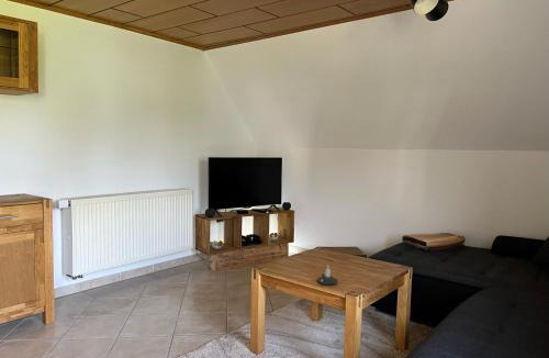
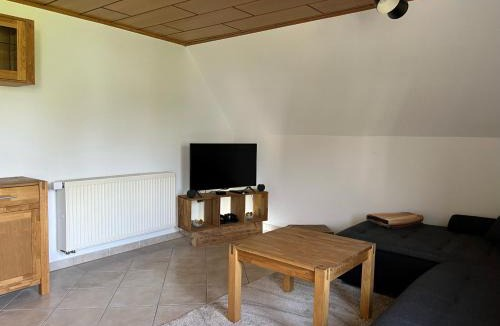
- candle (326, 272)
